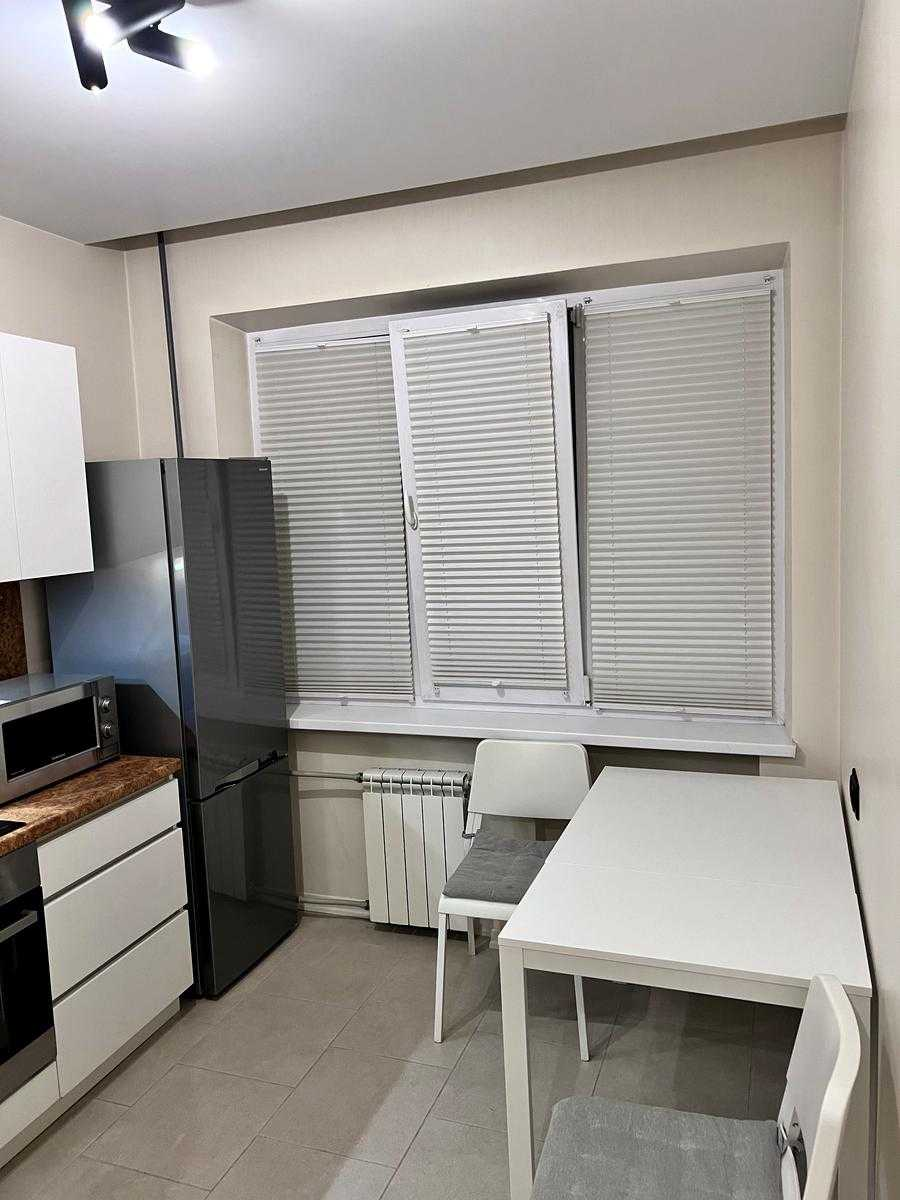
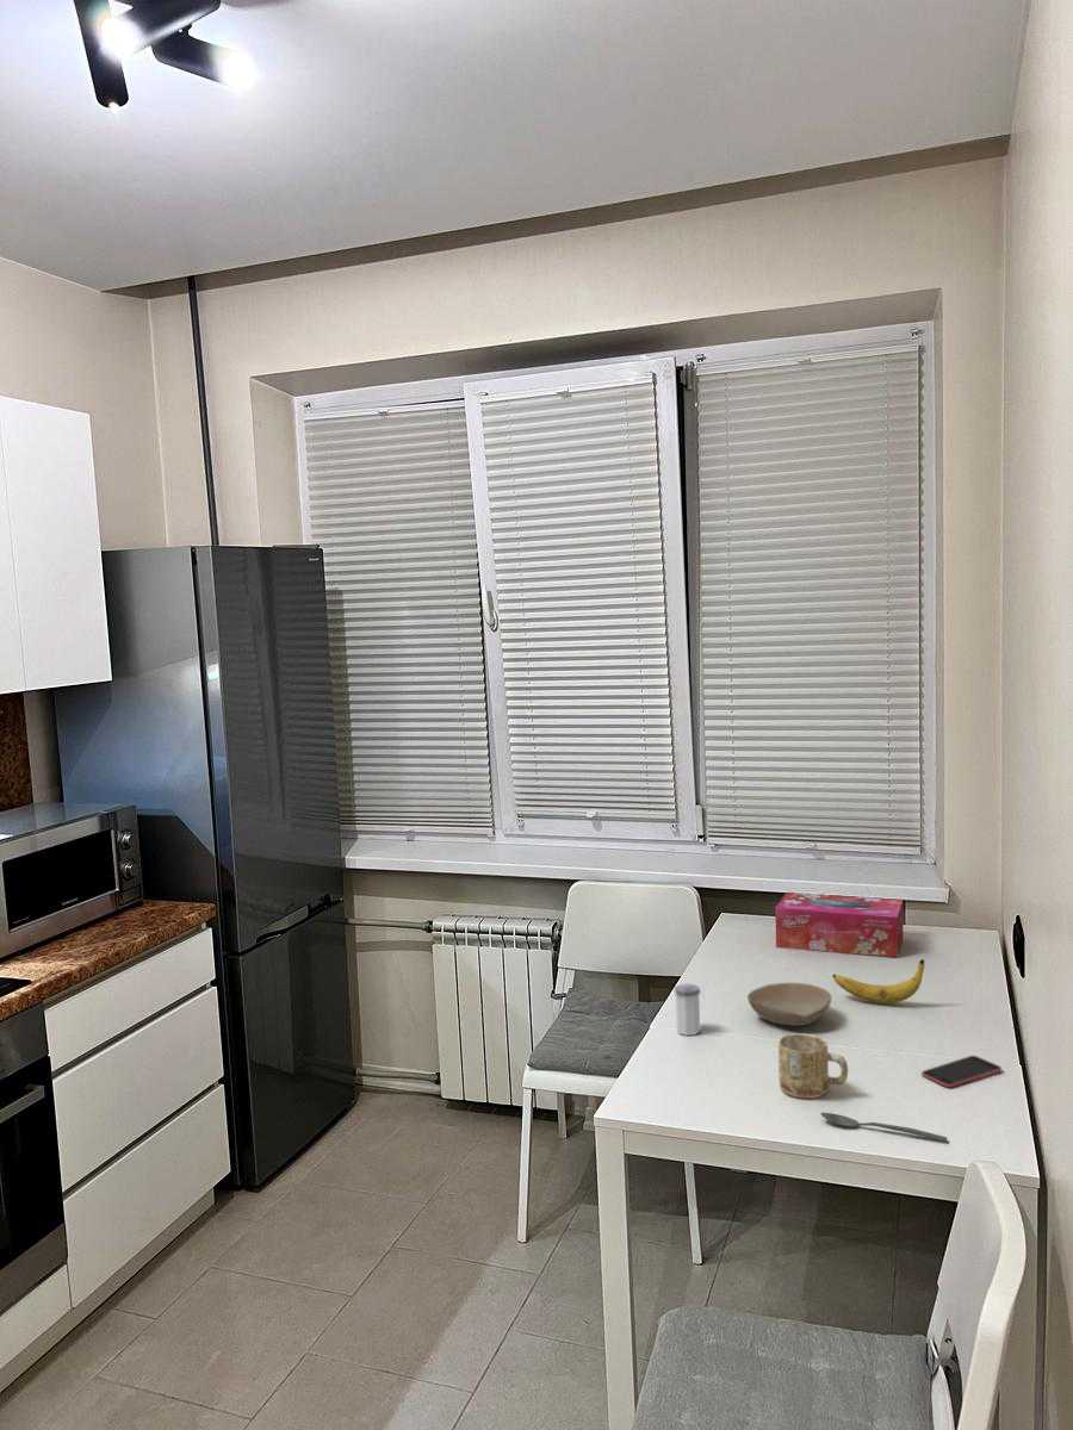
+ spoon (882, 1126)
+ tissue box (839, 922)
+ bowl (792, 1006)
+ banana (877, 986)
+ salt shaker (687, 1009)
+ mug (813, 1065)
+ smartphone (961, 1070)
